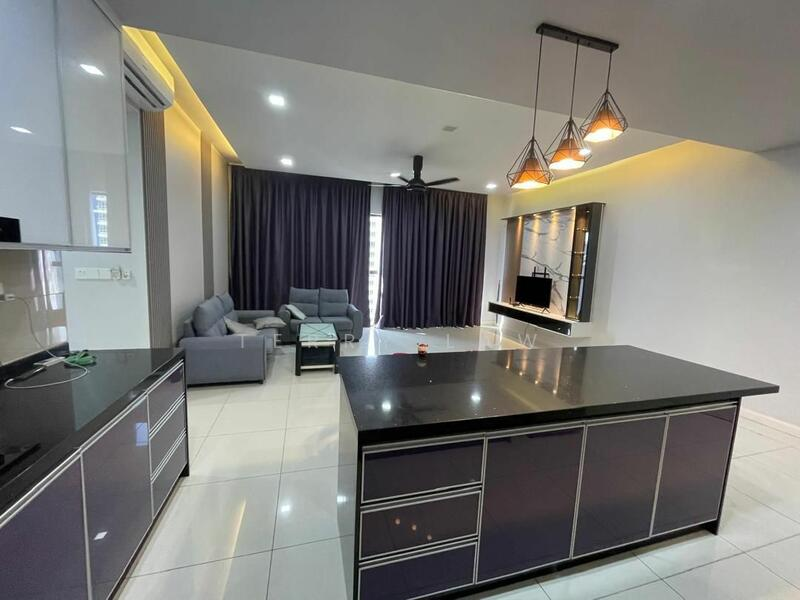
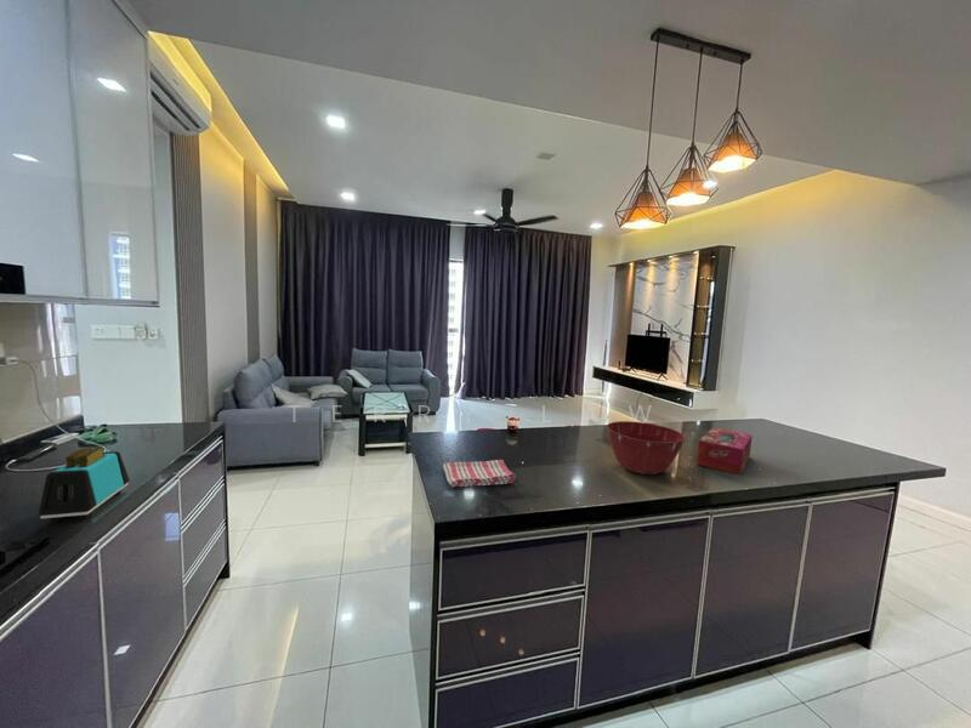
+ toaster (86, 478)
+ tissue box (725, 449)
+ dish towel (477, 471)
+ mixing bowl (642, 449)
